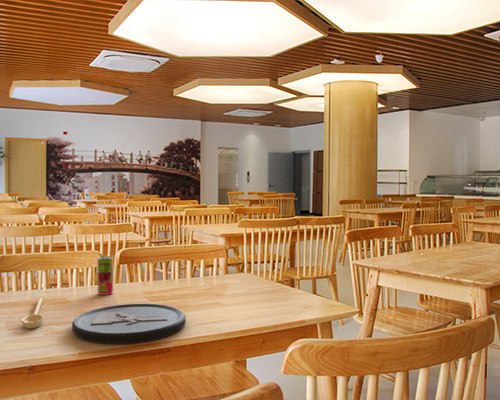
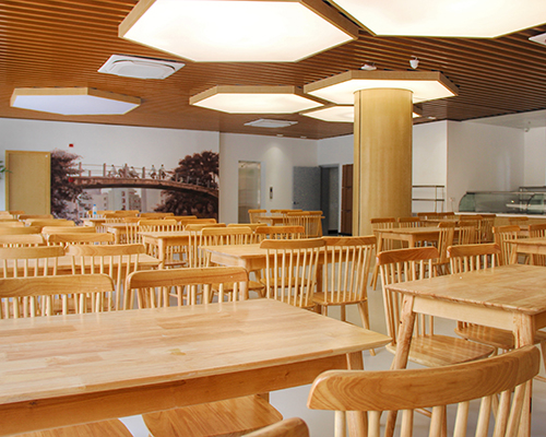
- beverage can (105, 275)
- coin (130, 321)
- spoon (36, 310)
